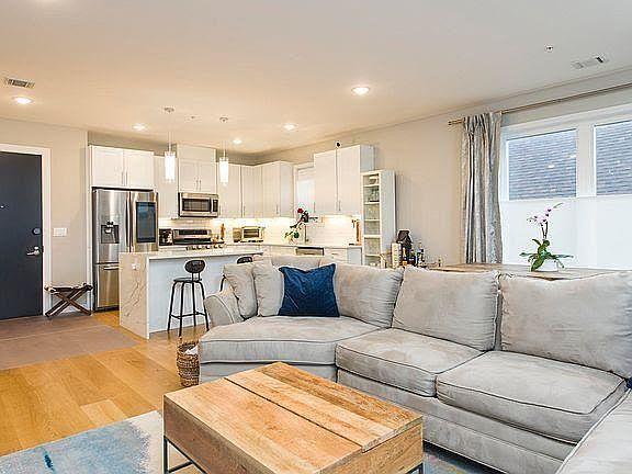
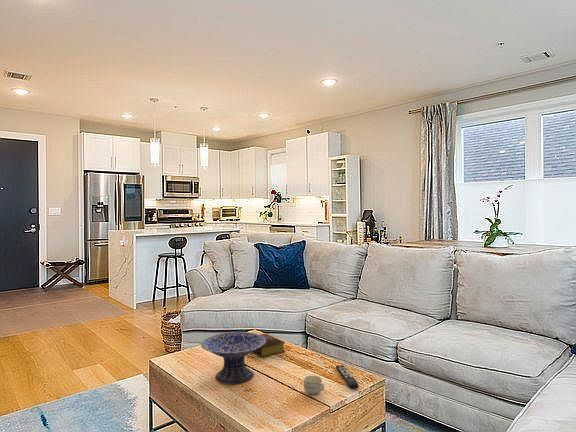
+ cup (314, 386)
+ decorative bowl (234, 358)
+ bible (263, 345)
+ remote control (346, 375)
